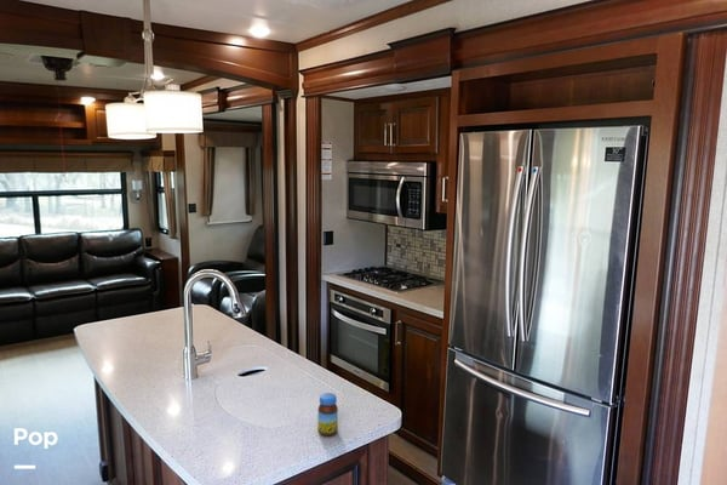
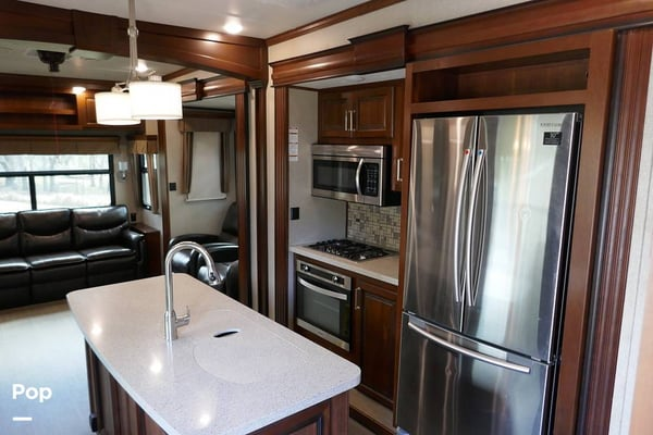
- jar (327, 413)
